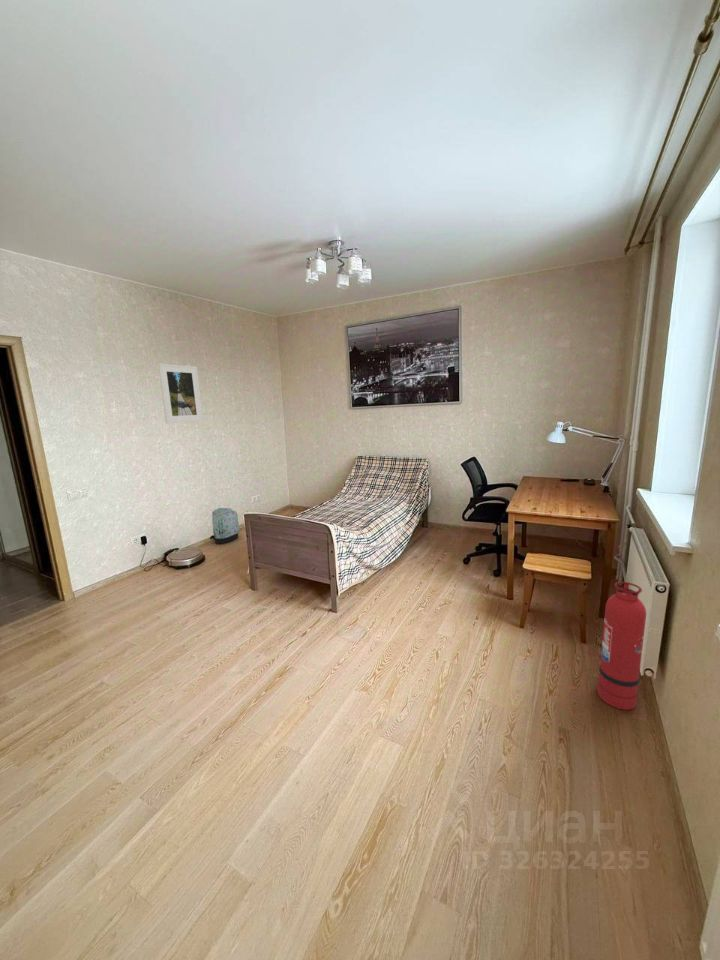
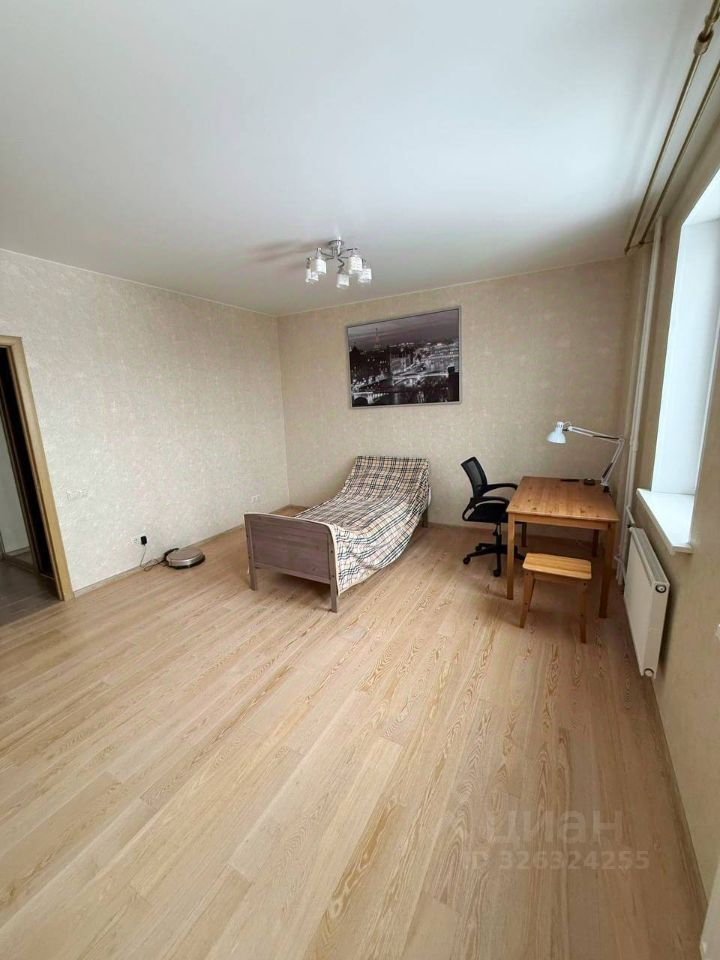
- backpack (225, 524)
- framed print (181, 394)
- fire extinguisher (621, 640)
